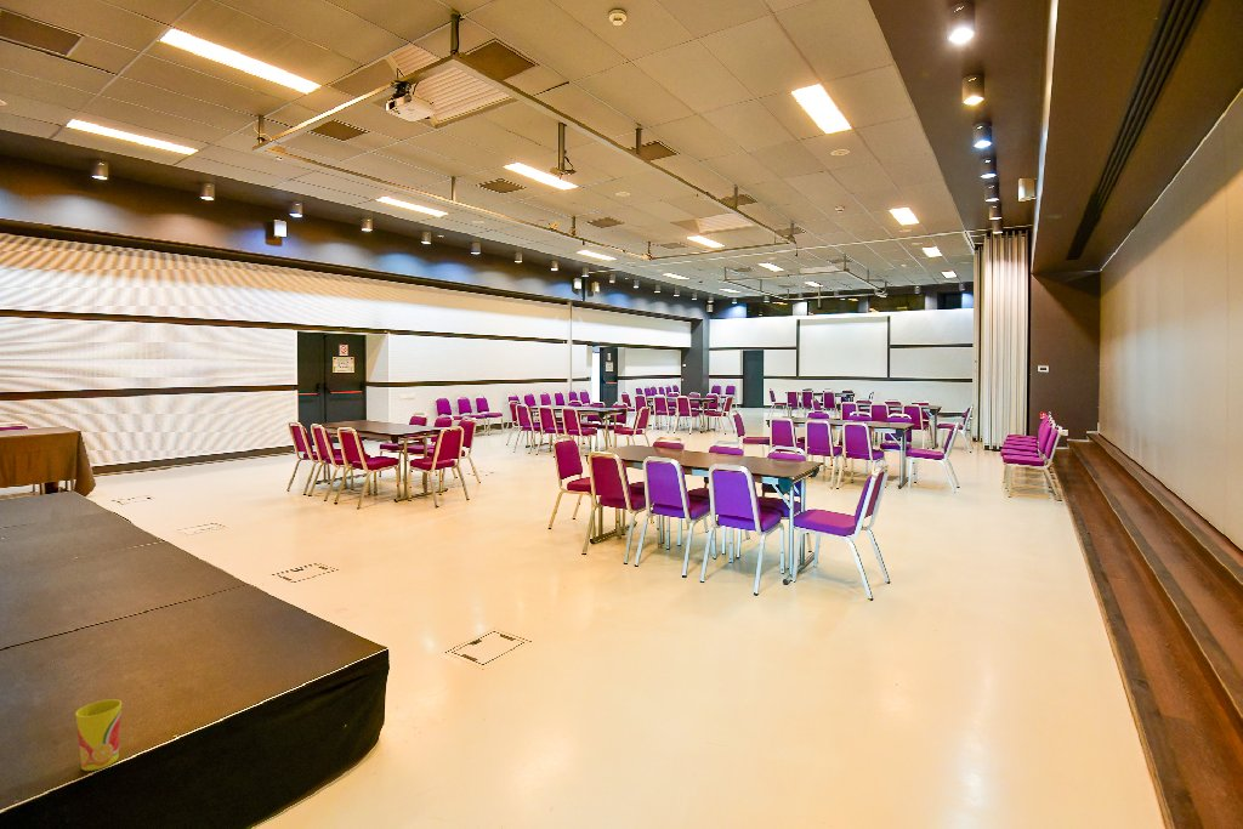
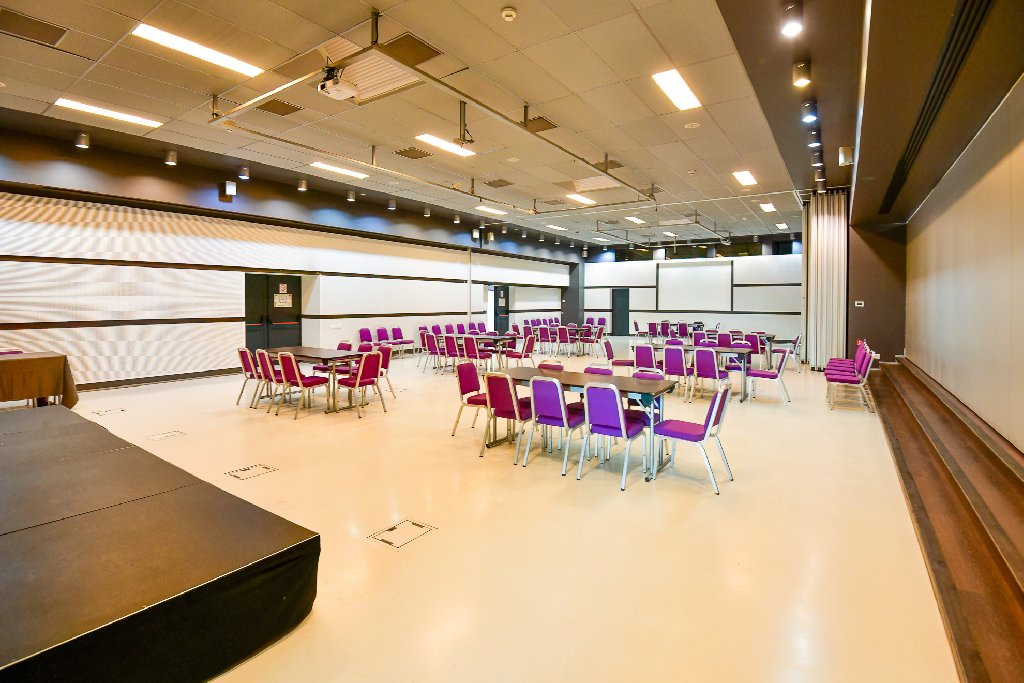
- cup (100, 734)
